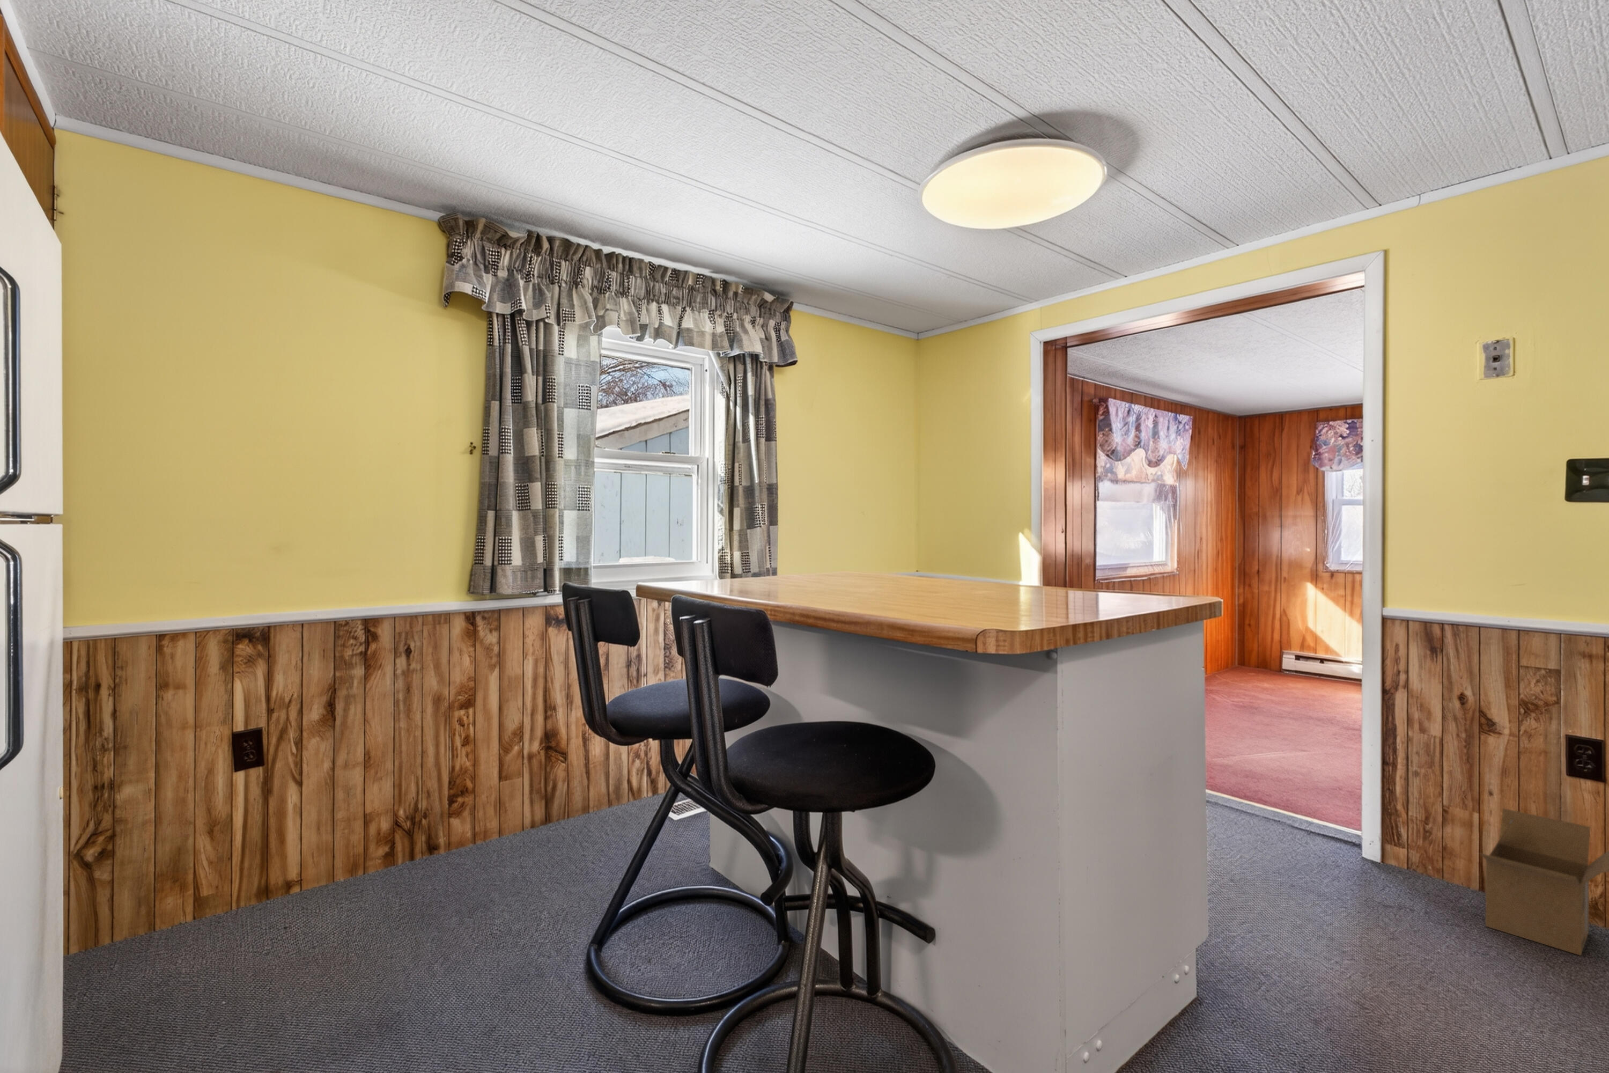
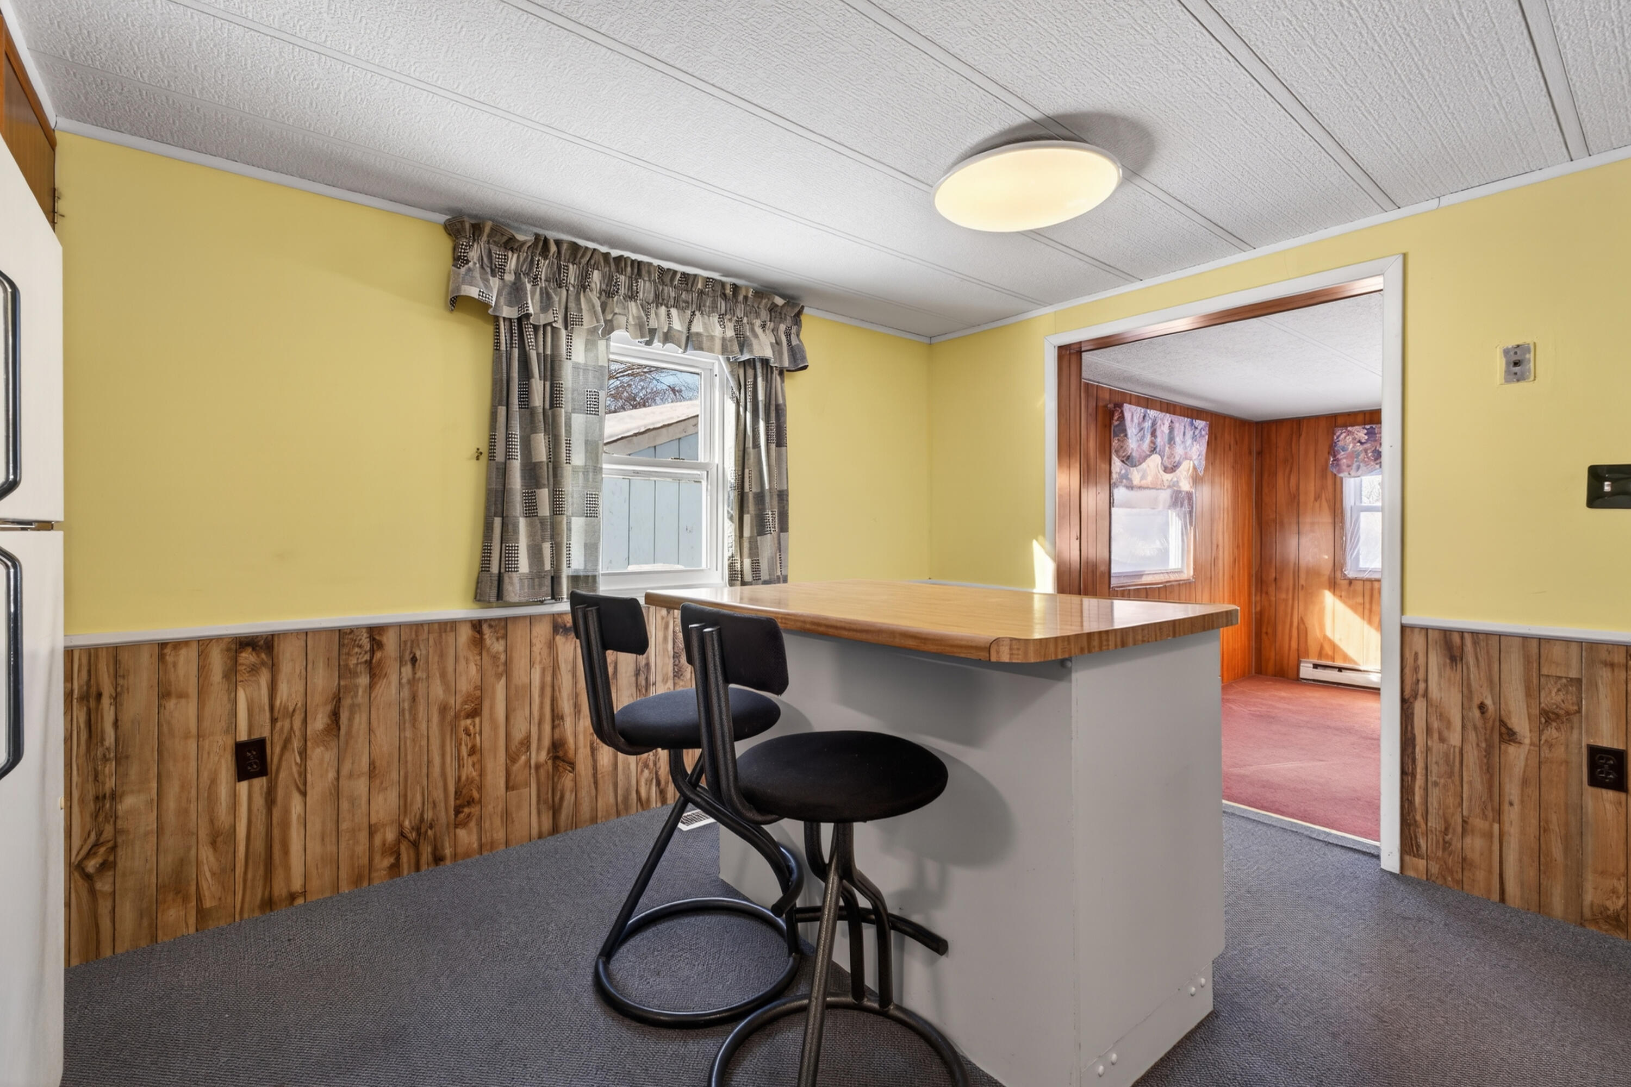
- cardboard box (1555, 885)
